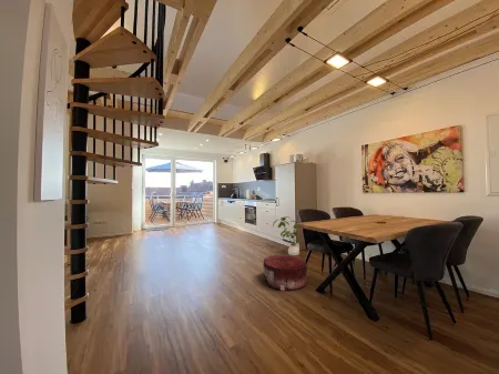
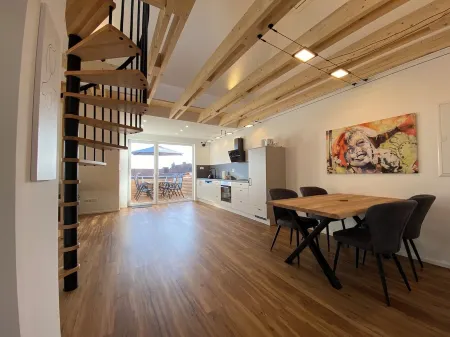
- pouf (284, 269)
- house plant (287, 234)
